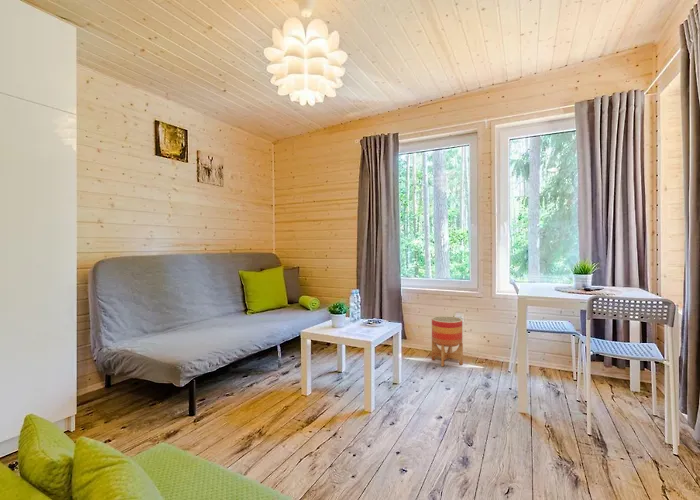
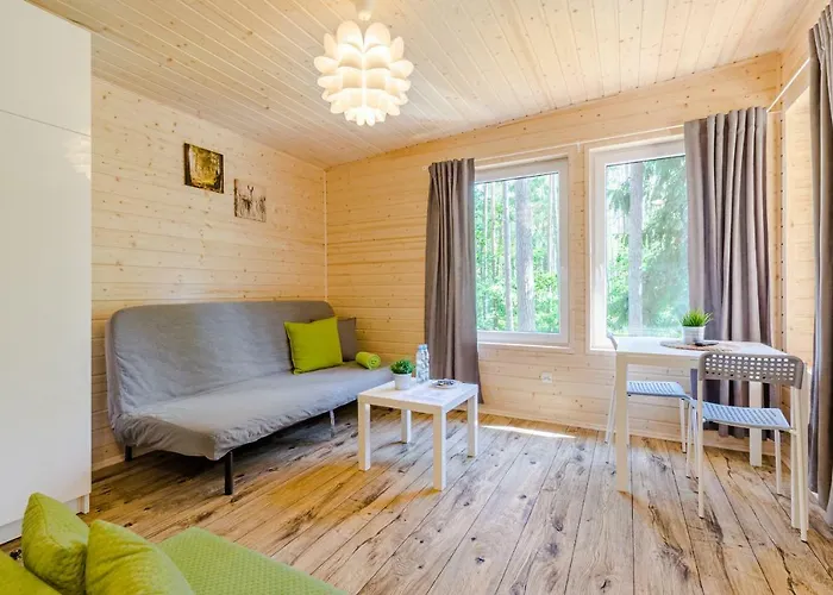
- planter (446, 340)
